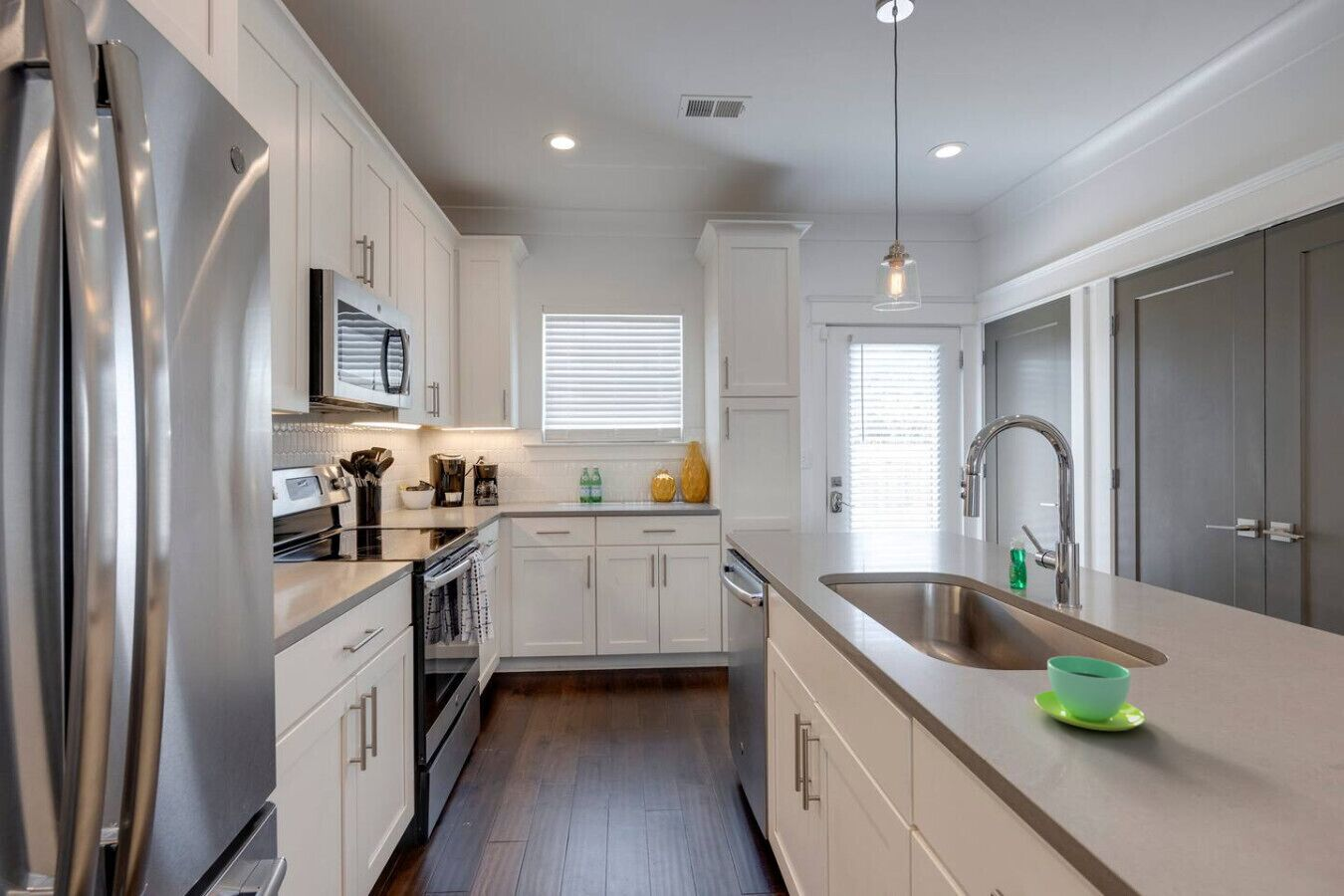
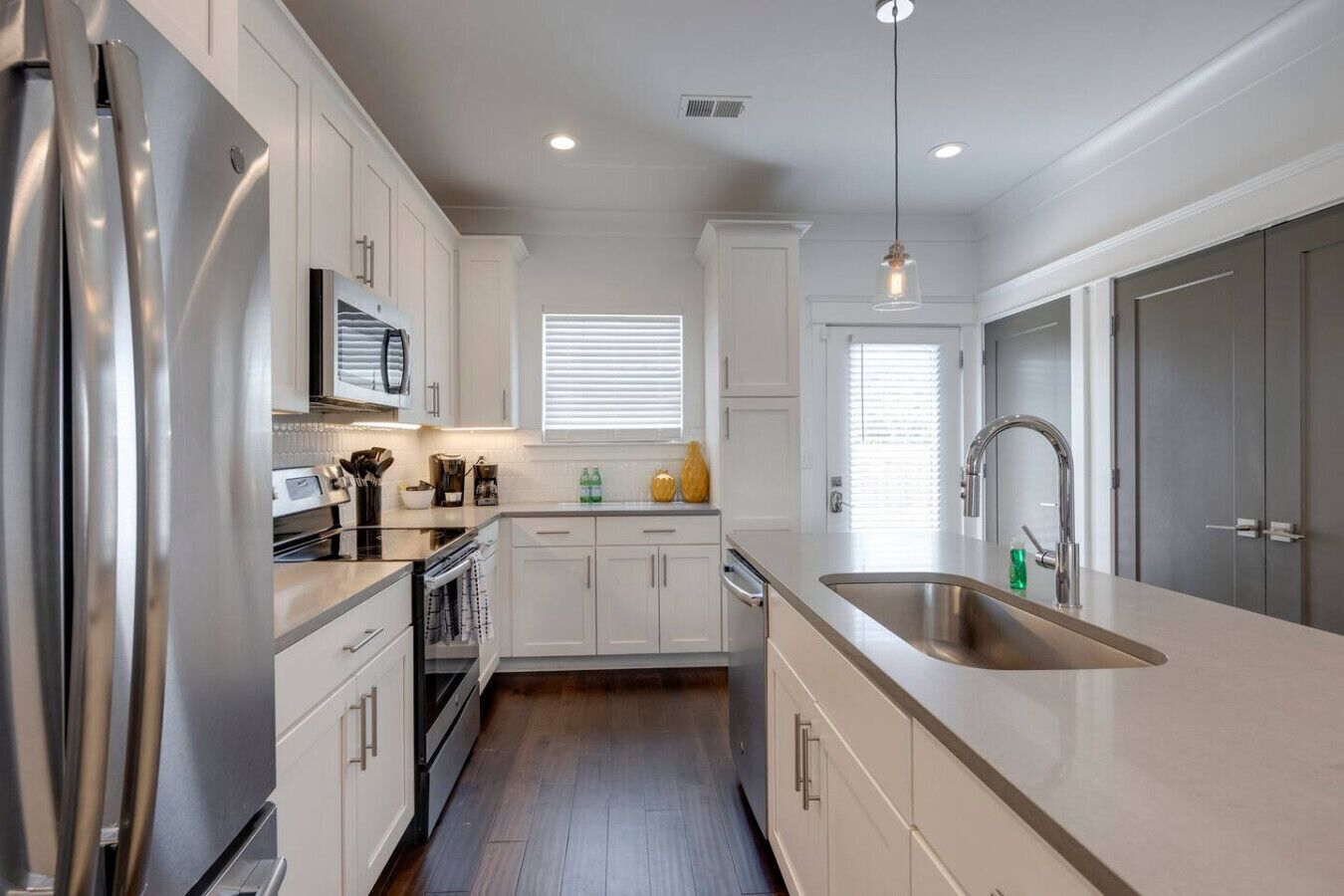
- cup (1087, 691)
